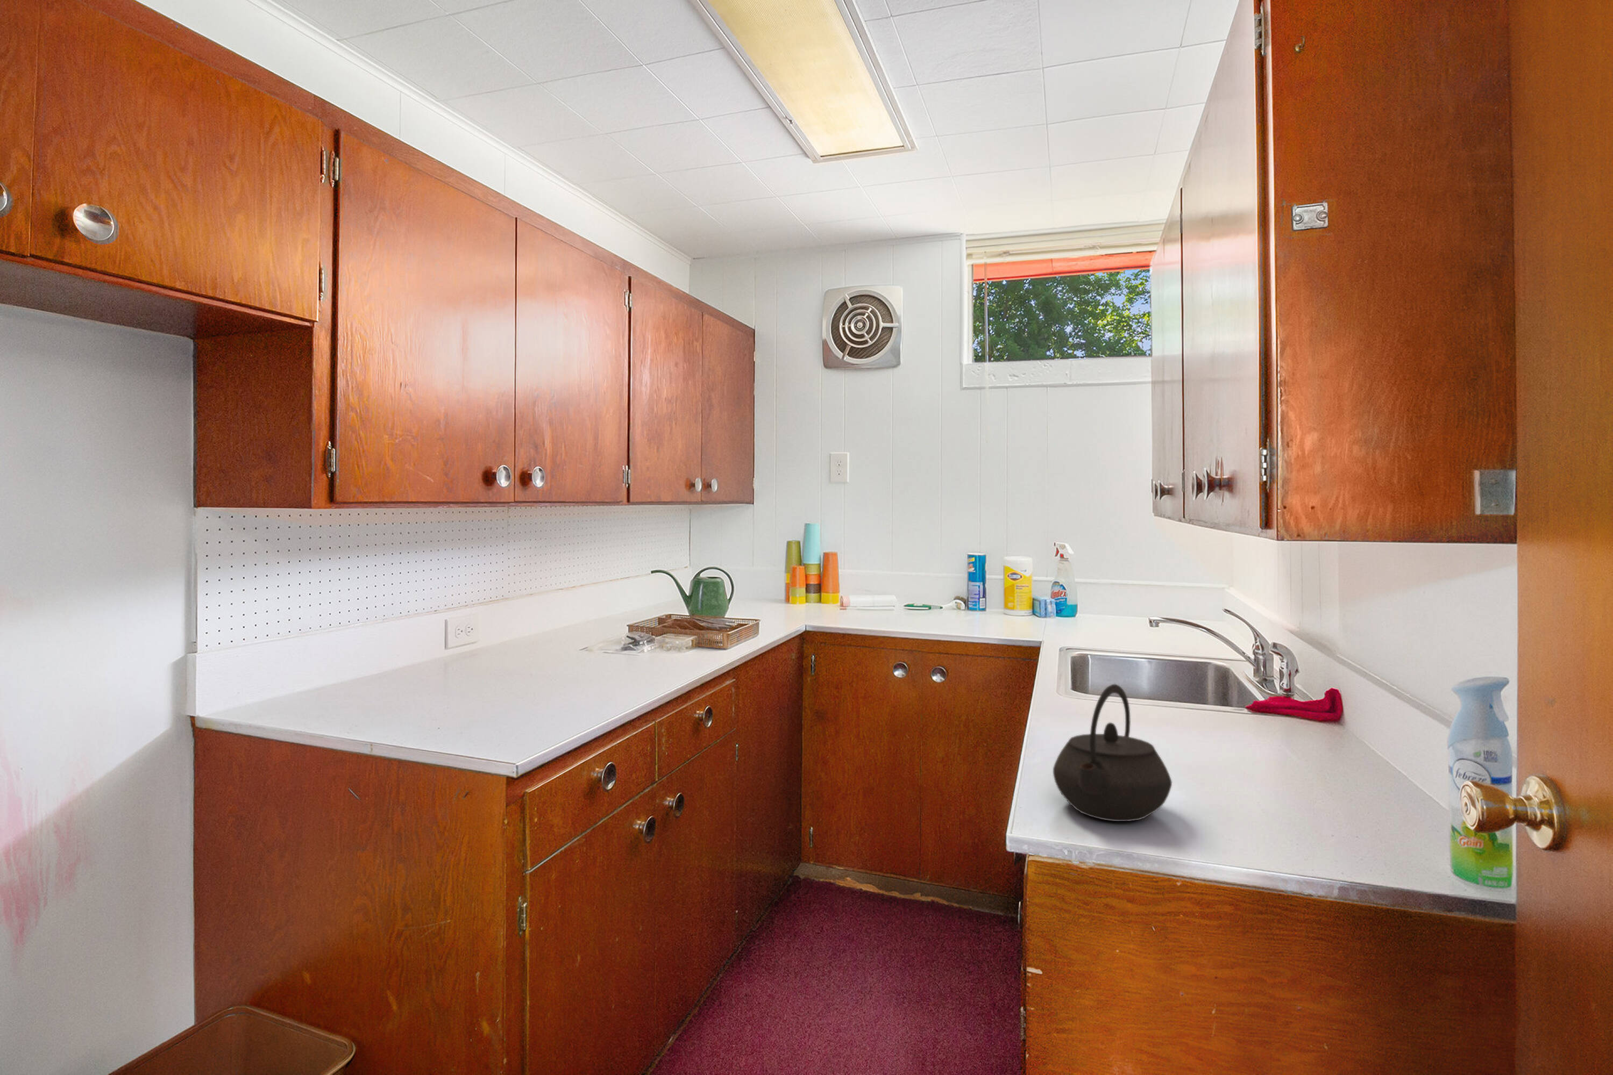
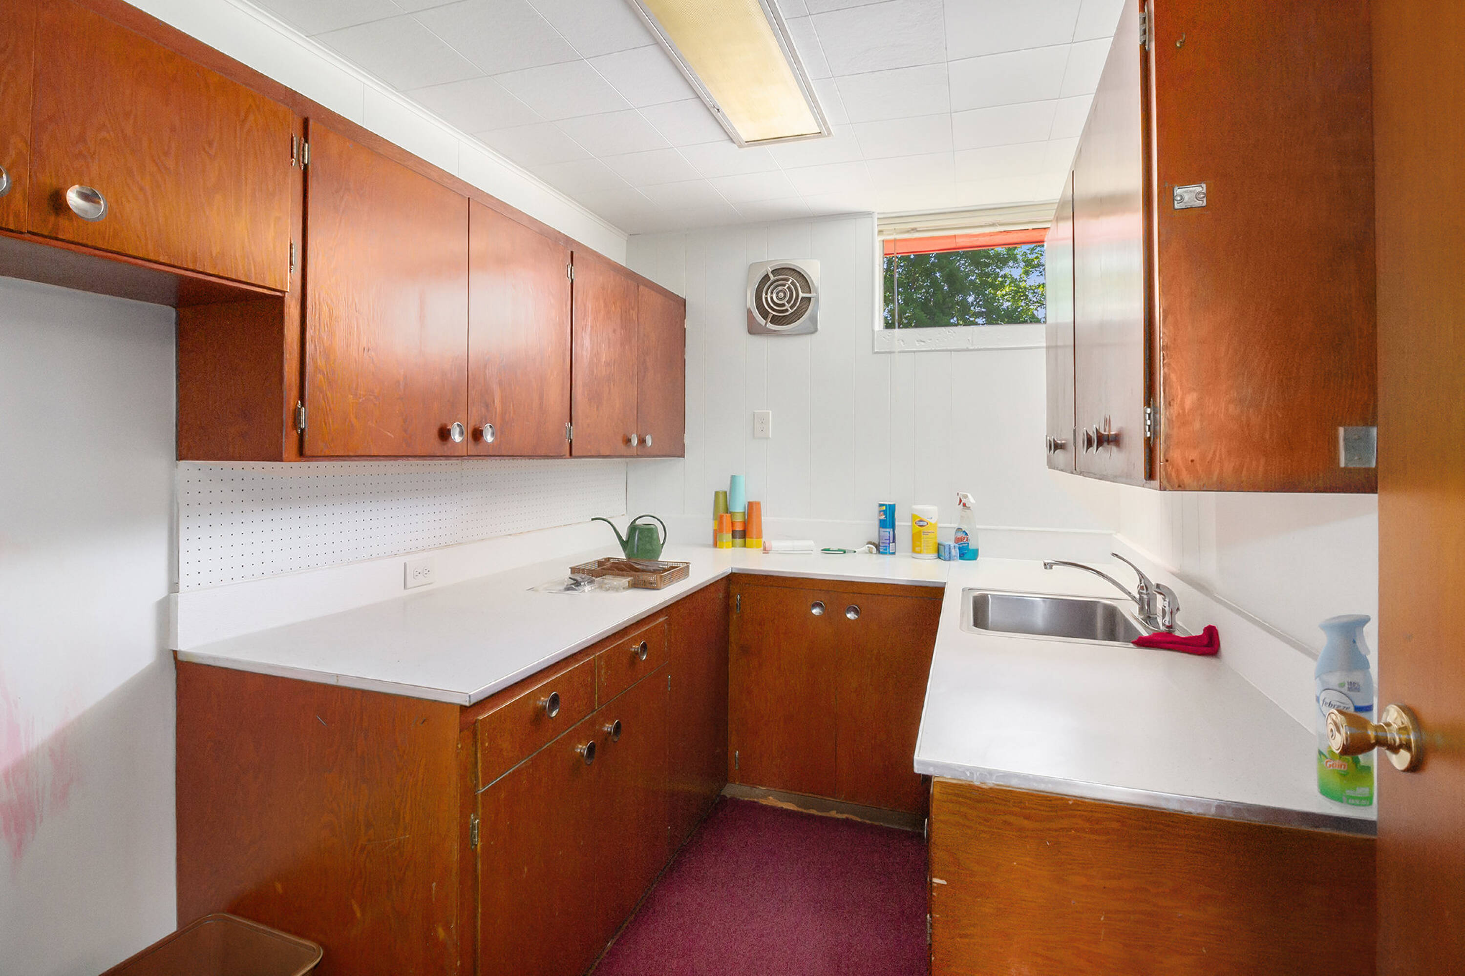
- kettle (1108, 750)
